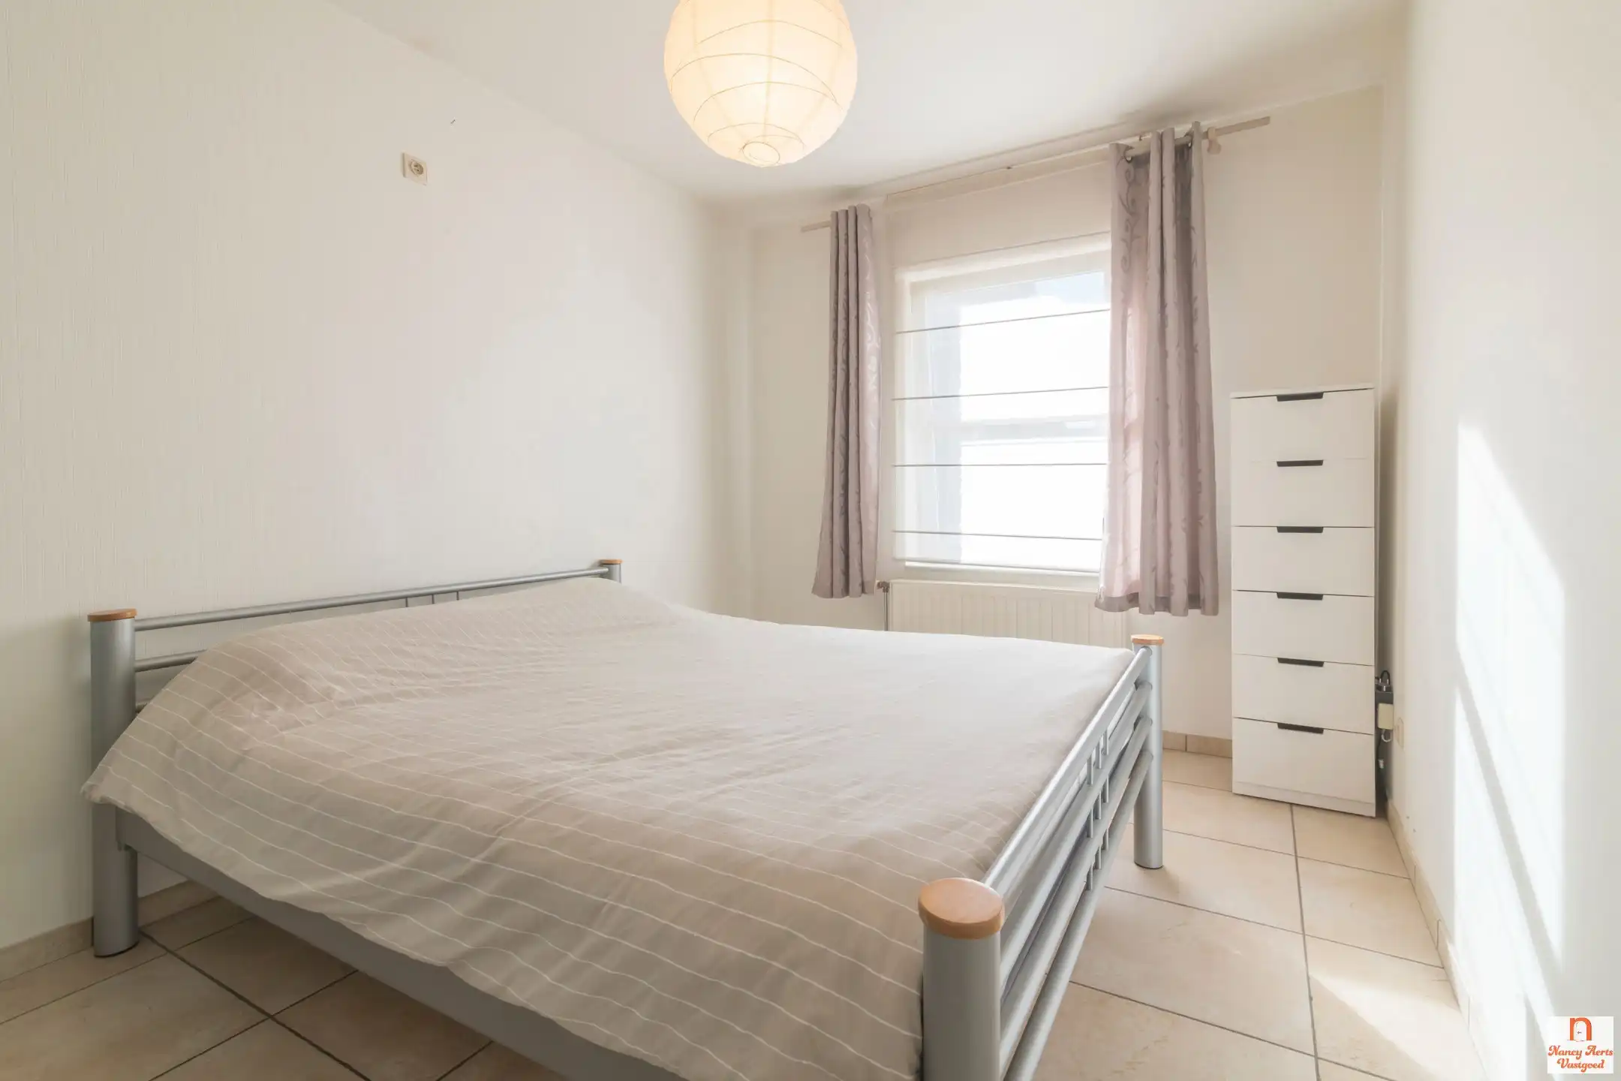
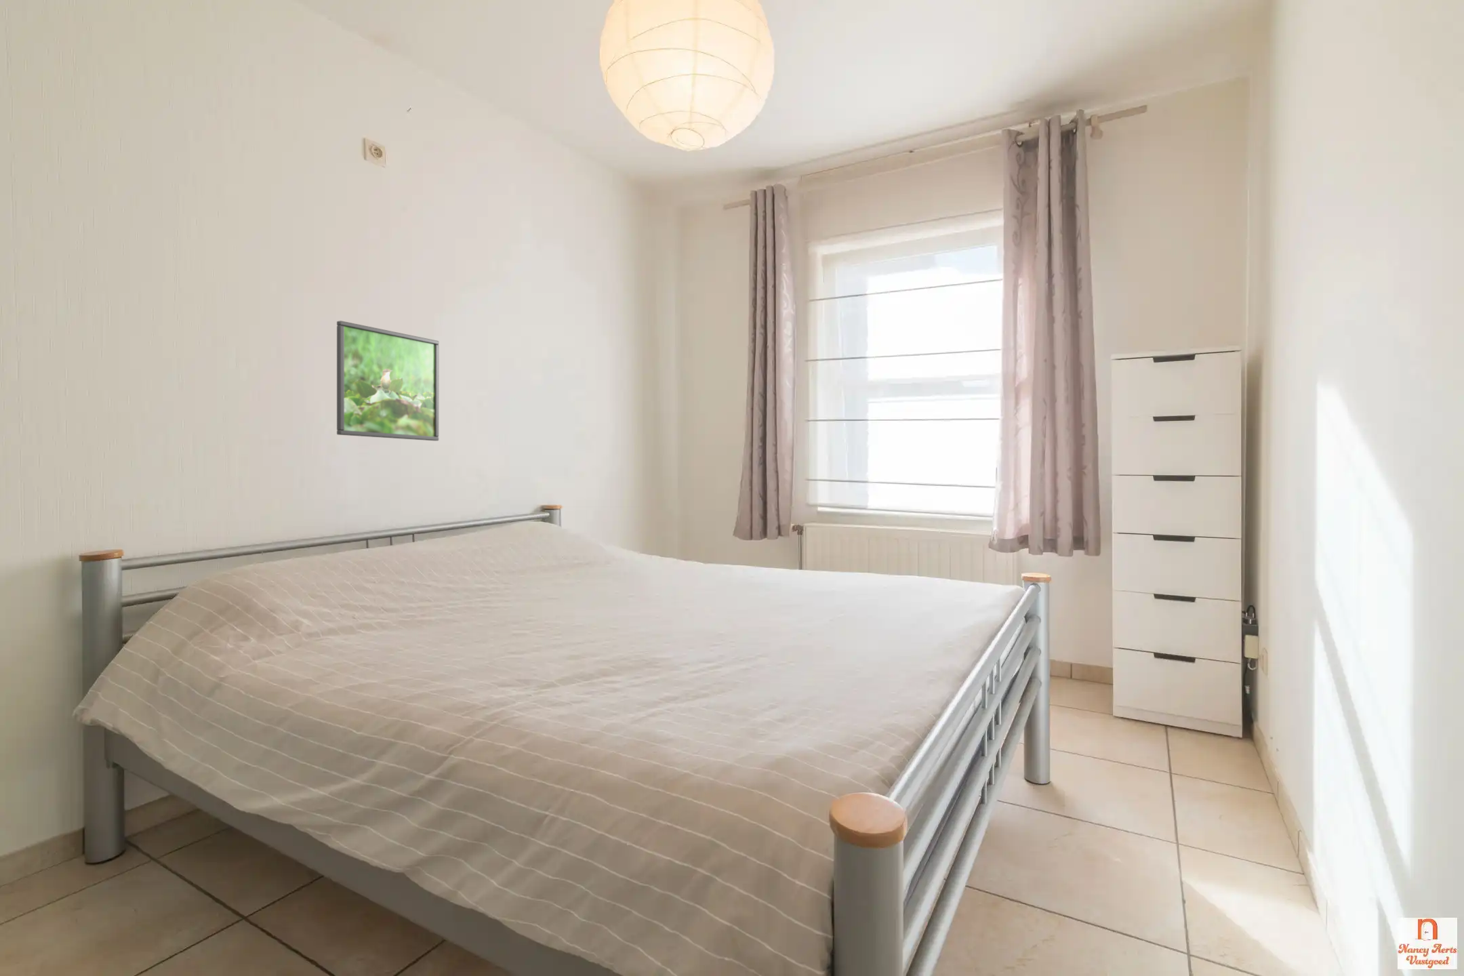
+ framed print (390, 385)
